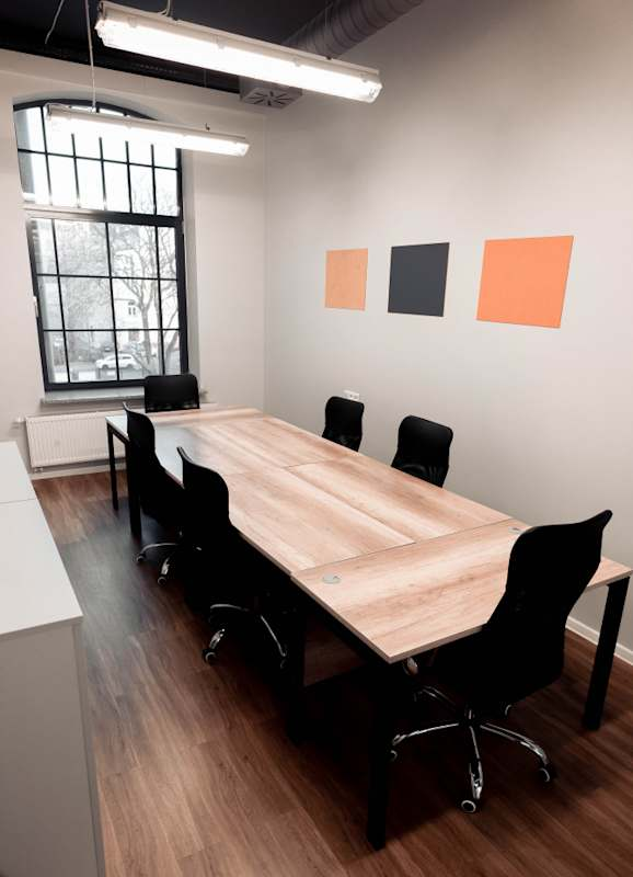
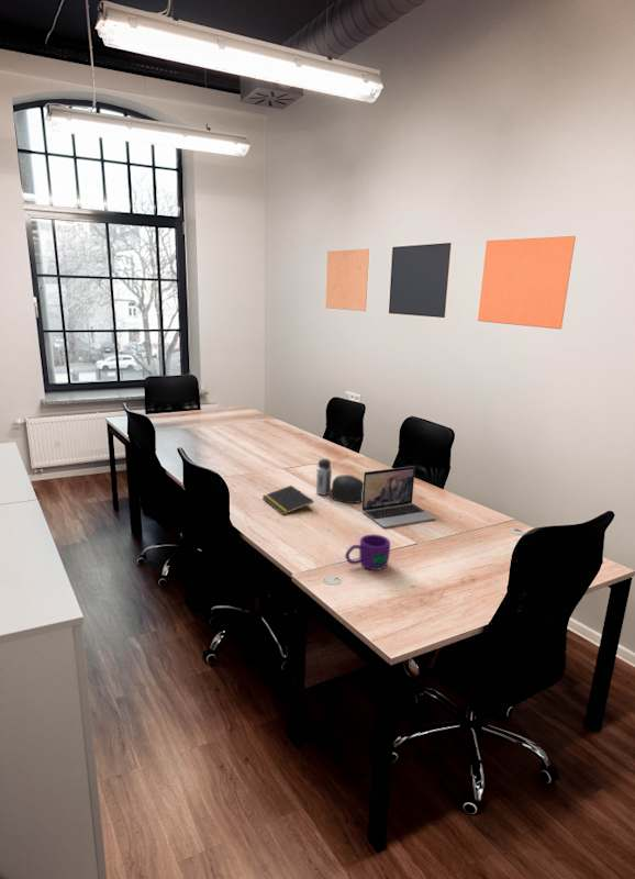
+ mug (367, 553)
+ water bottle (347, 478)
+ laptop (399, 496)
+ notepad (287, 499)
